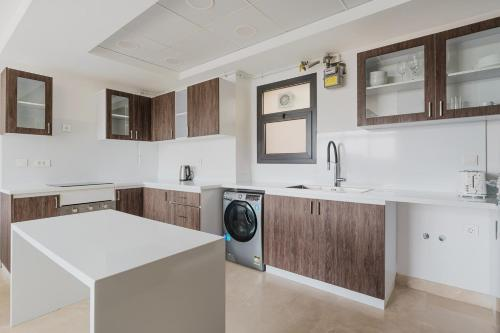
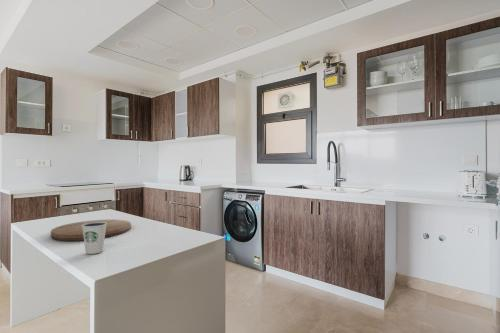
+ cutting board (91, 222)
+ dixie cup (94, 238)
